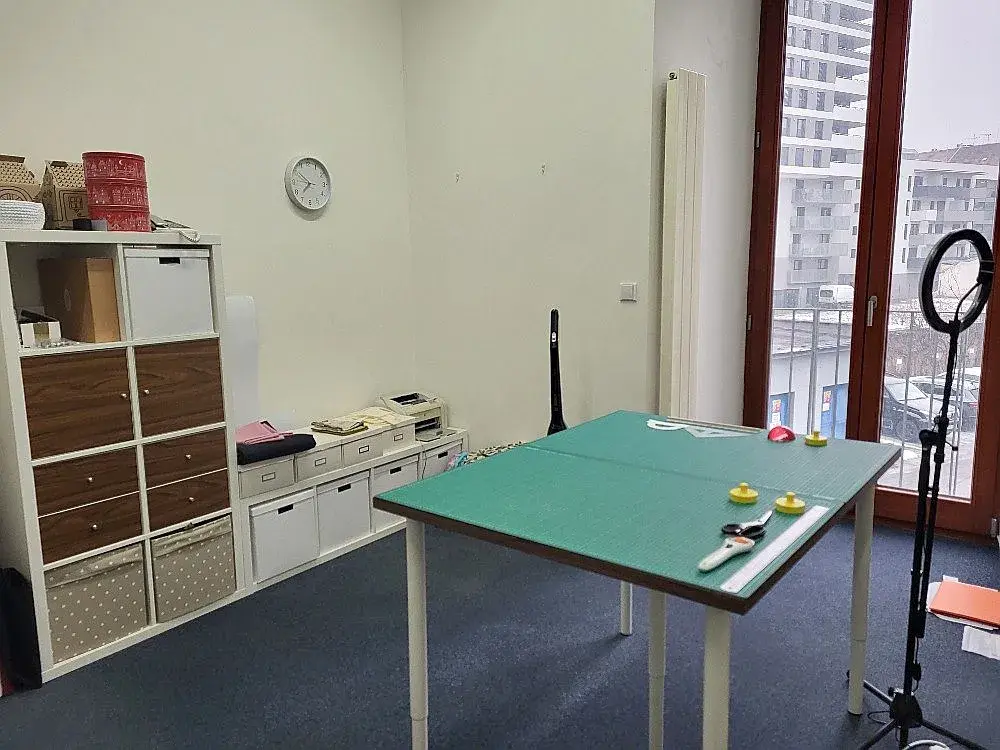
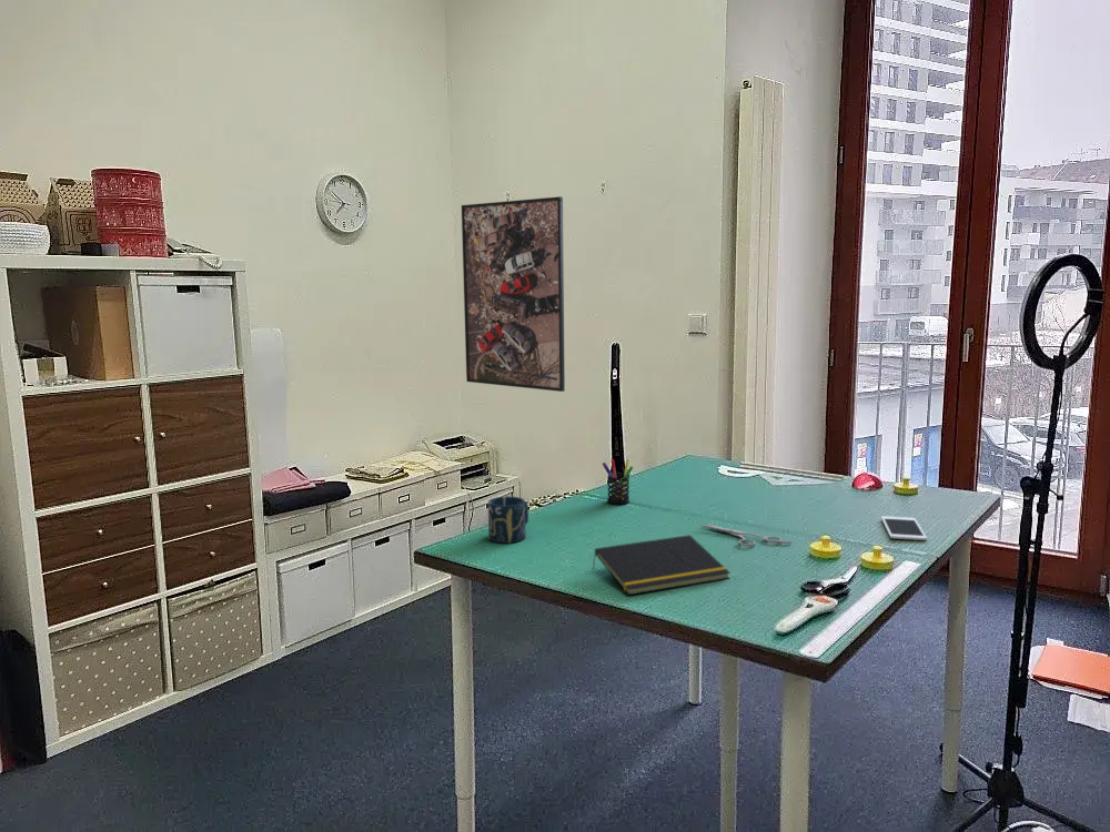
+ cup (511, 517)
+ scissors (743, 532)
+ pen holder (619, 479)
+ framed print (511, 295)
+ notepad (660, 562)
+ cell phone (902, 527)
